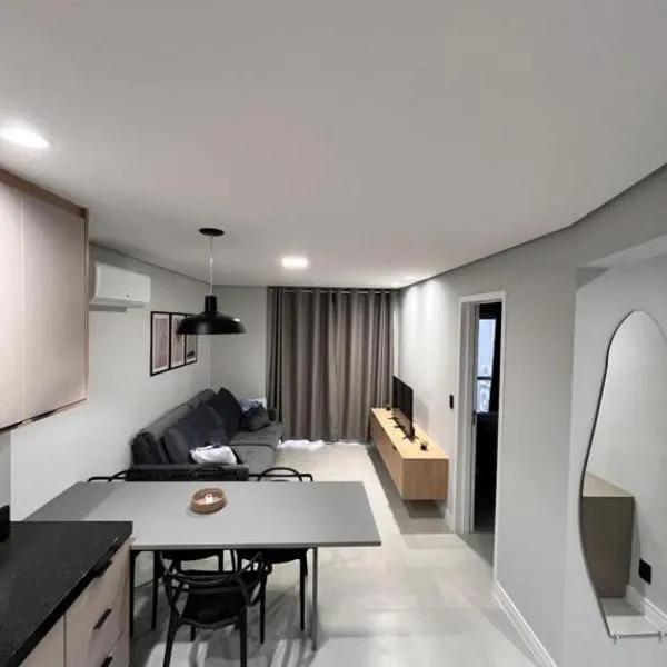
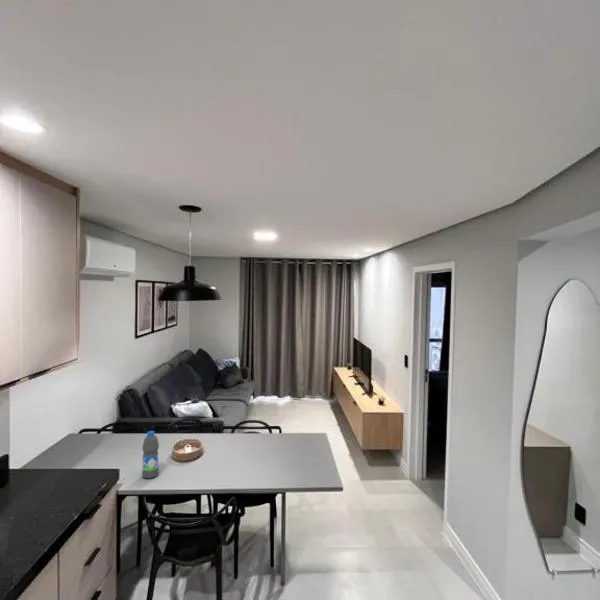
+ water bottle (150, 453)
